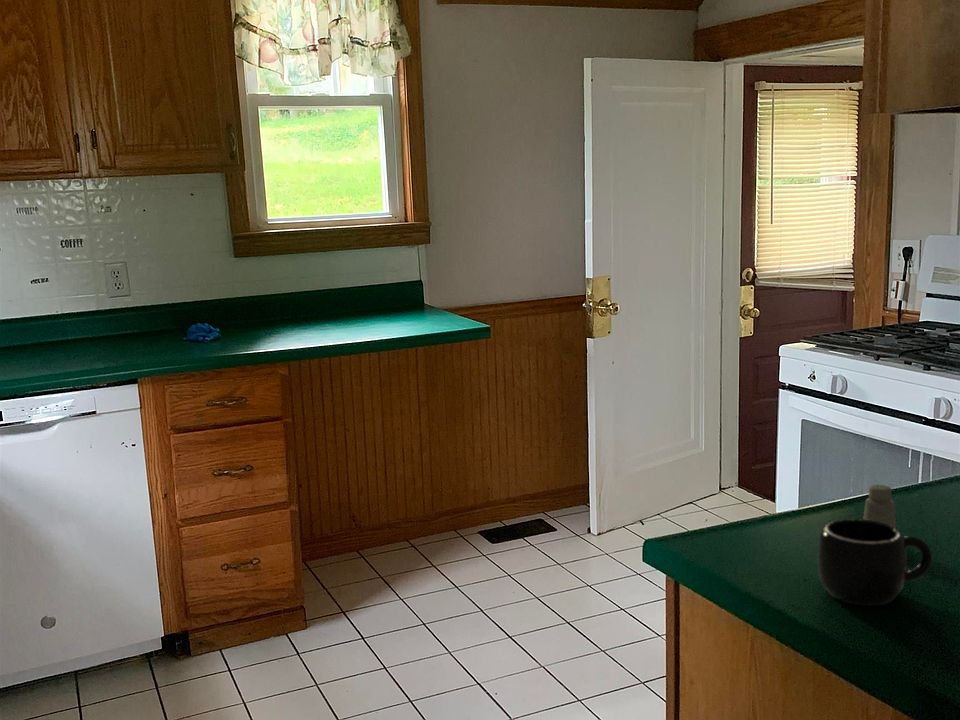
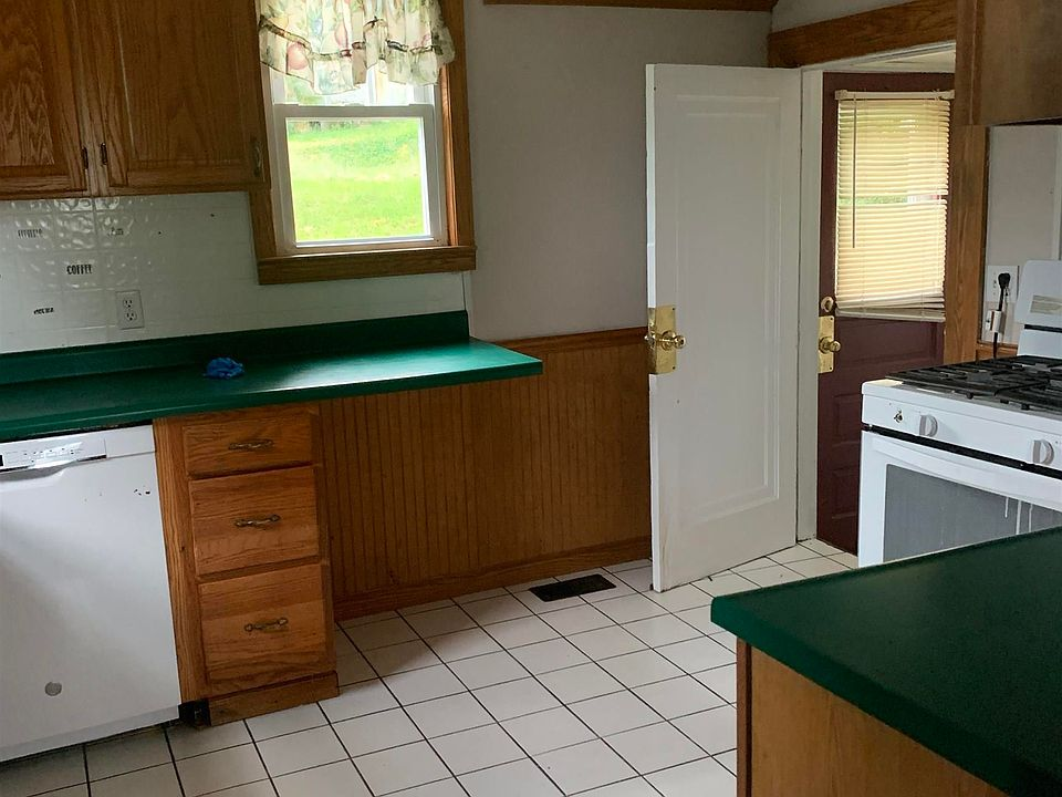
- saltshaker (879, 515)
- mug (871, 563)
